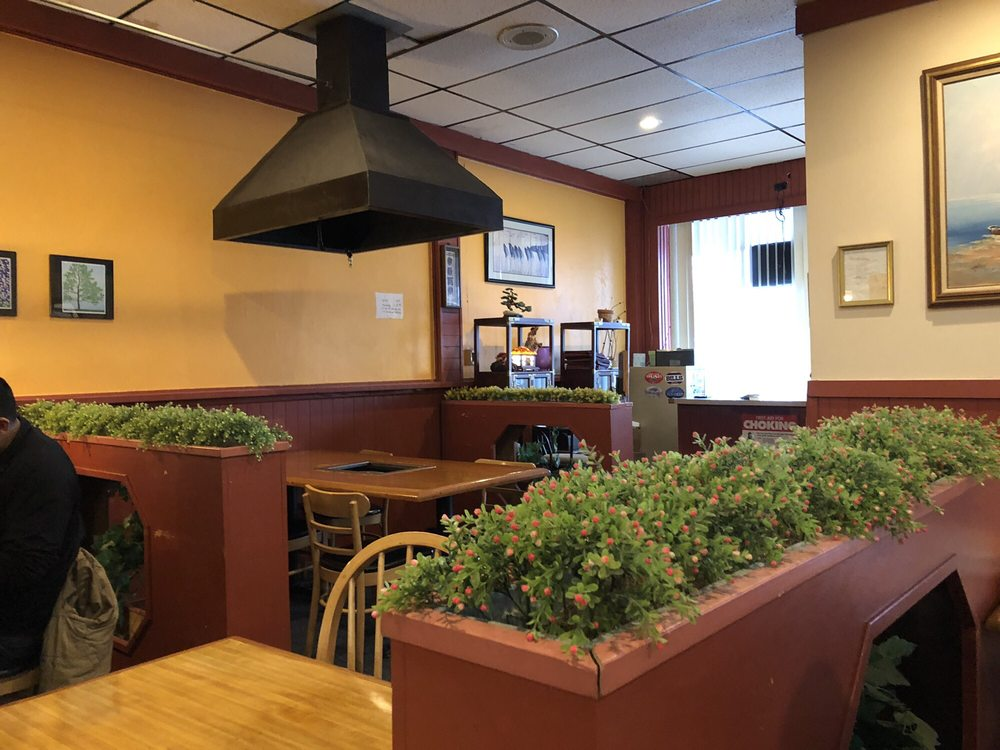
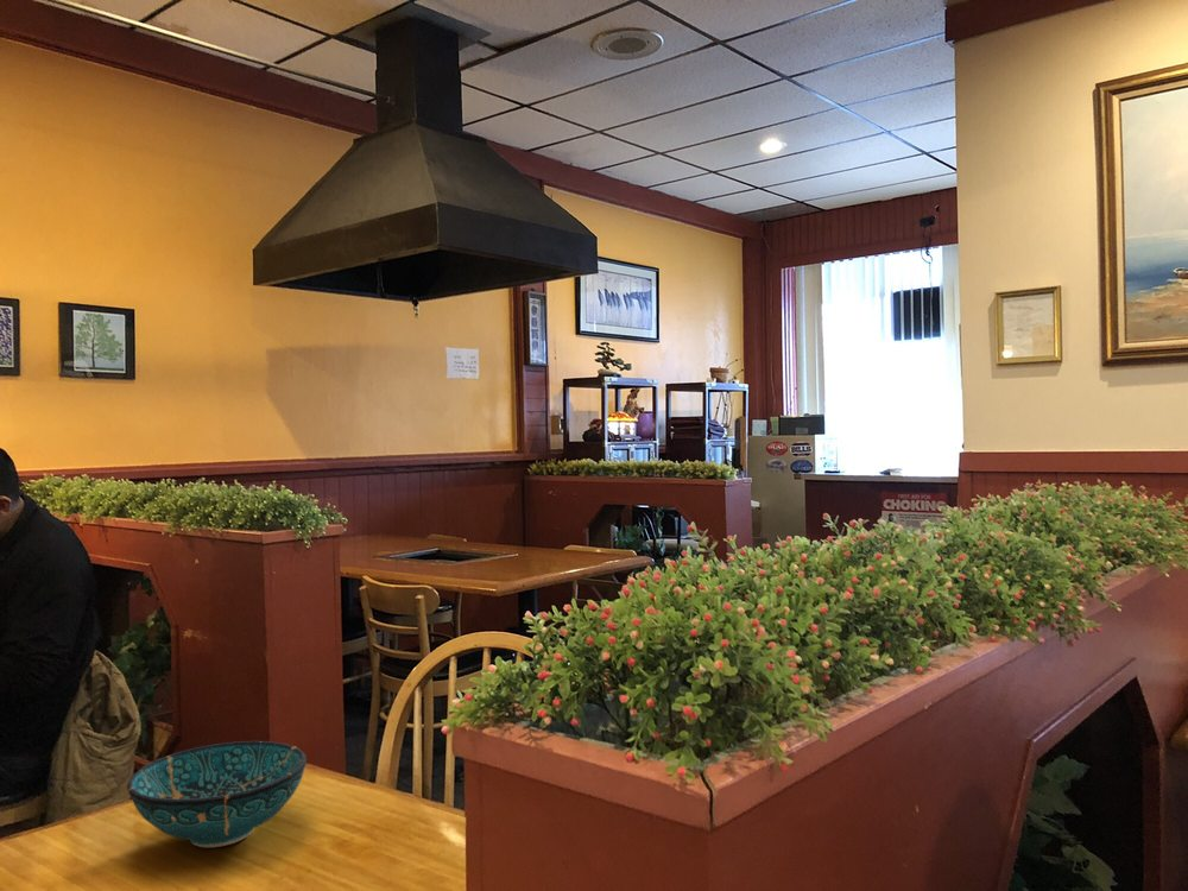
+ decorative bowl (220, 801)
